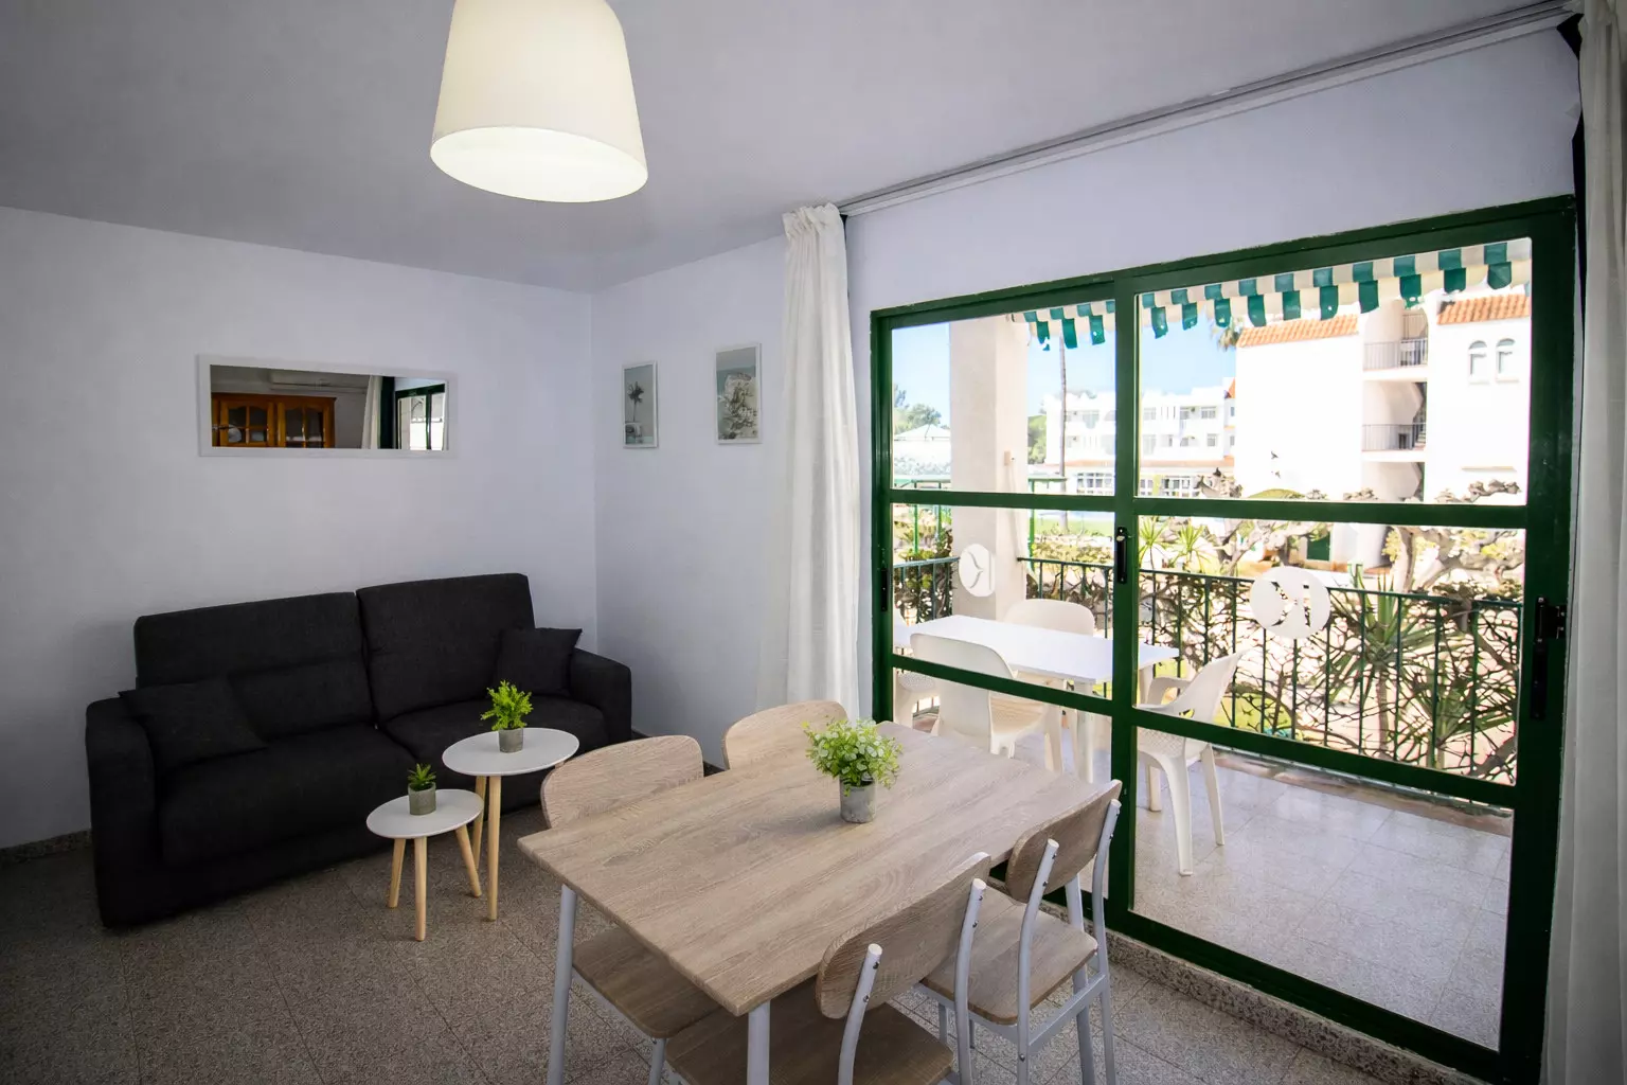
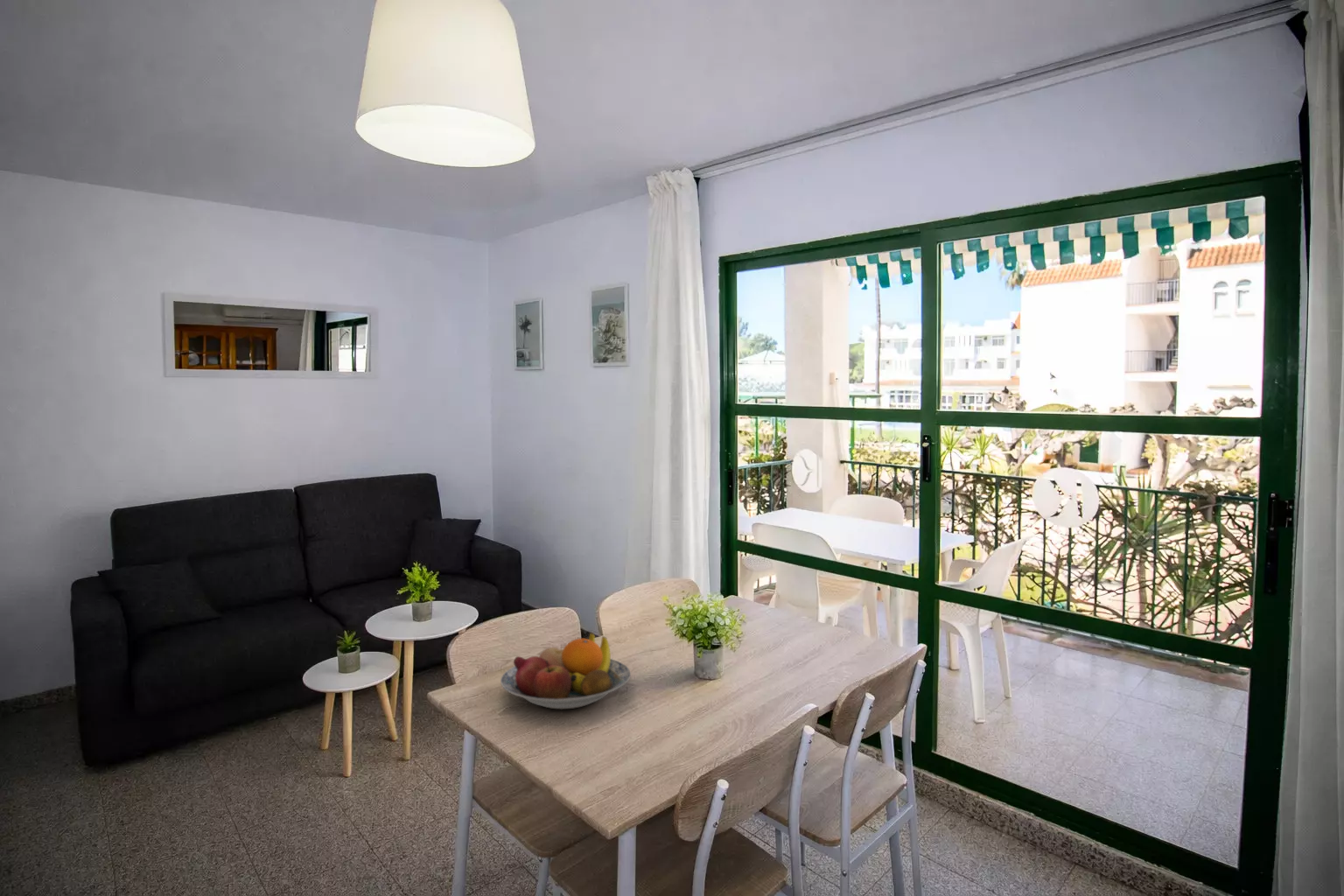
+ fruit bowl (566, 669)
